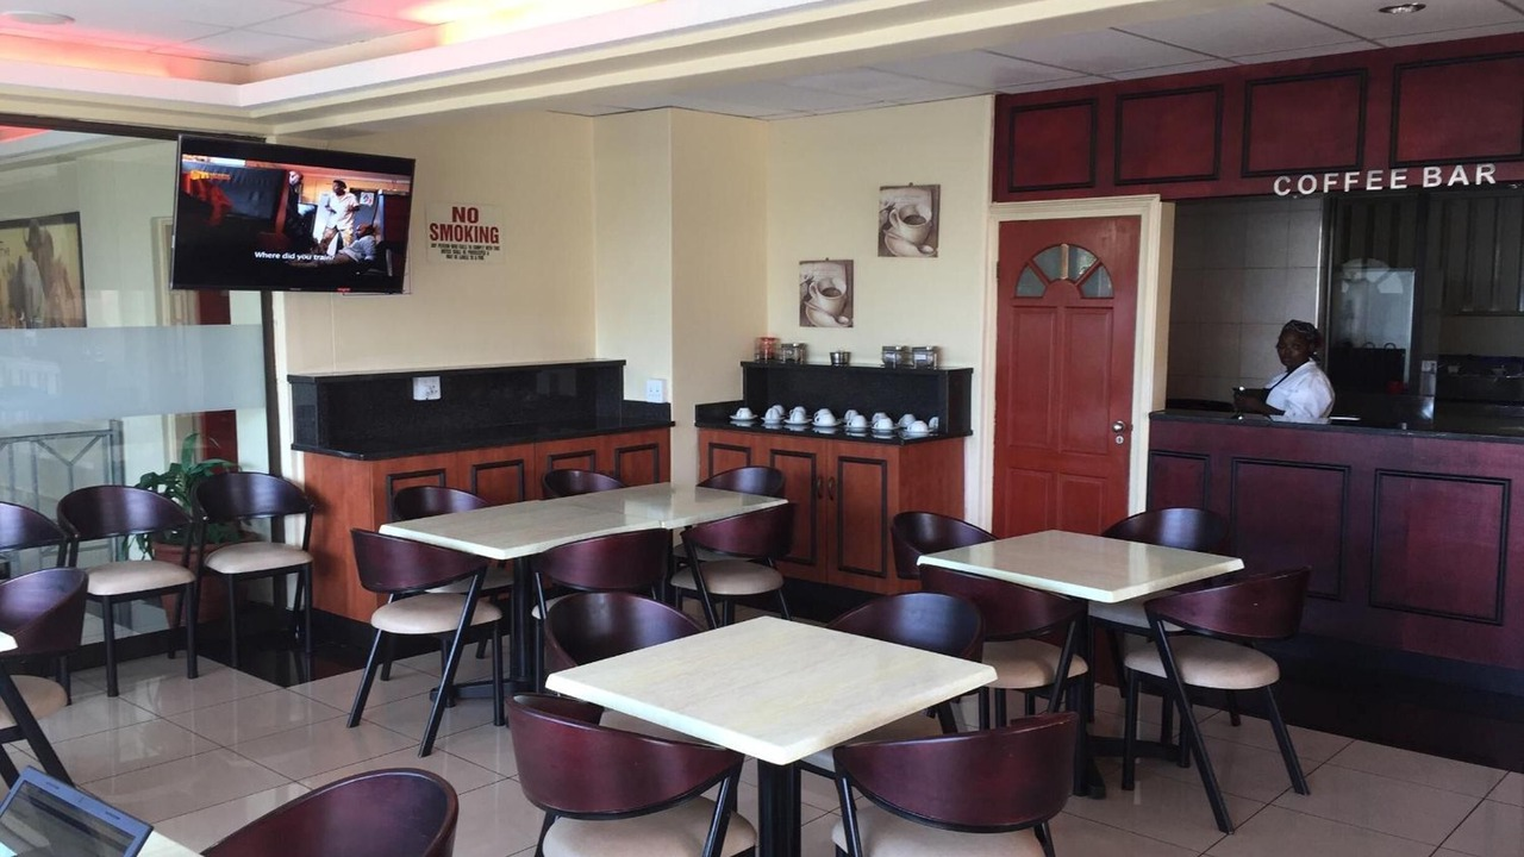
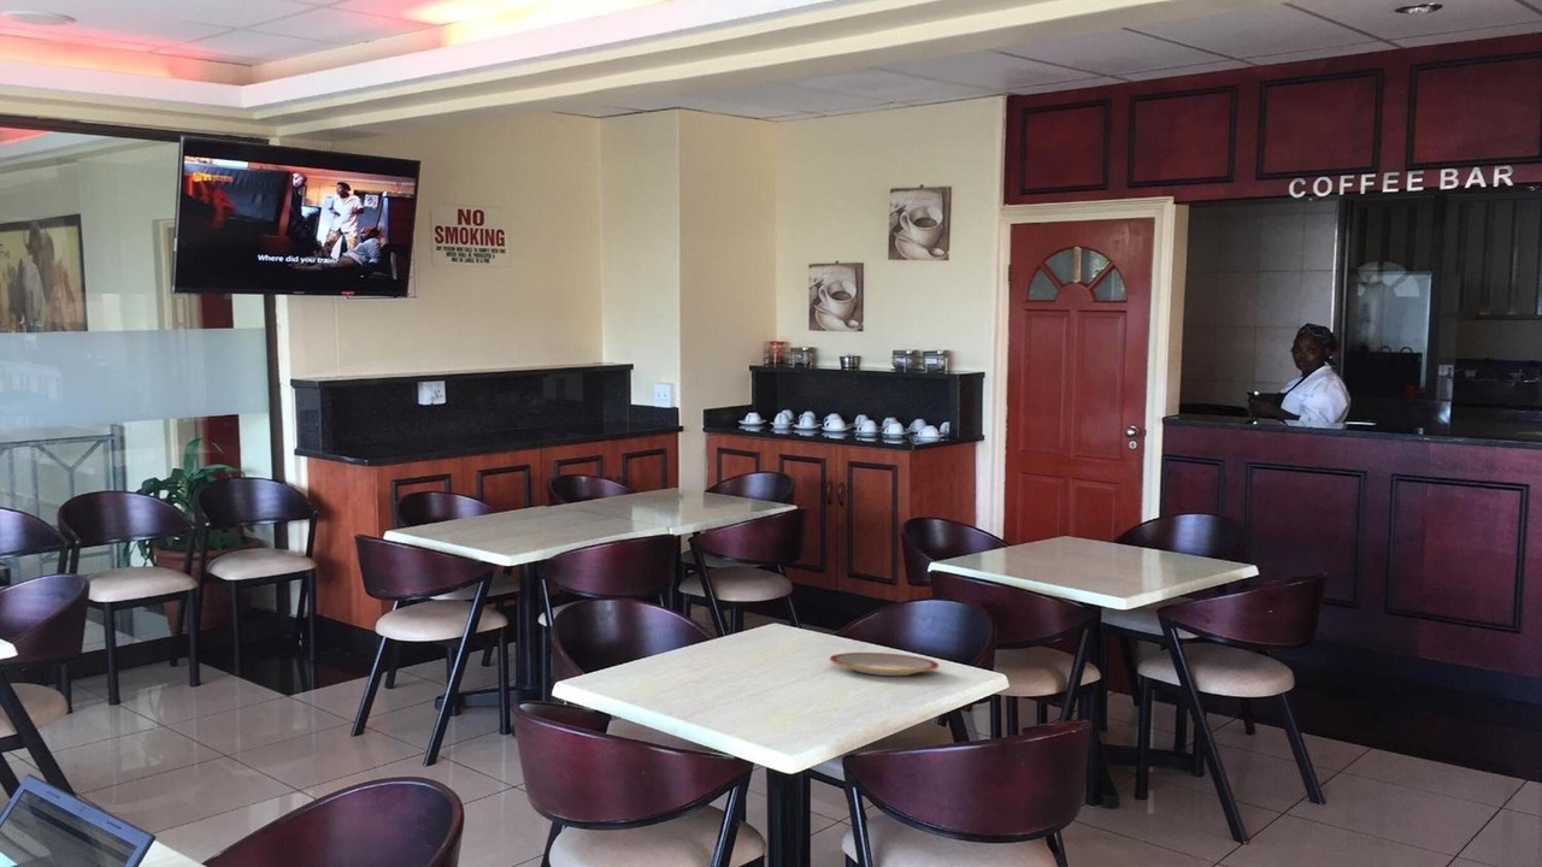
+ plate (883, 666)
